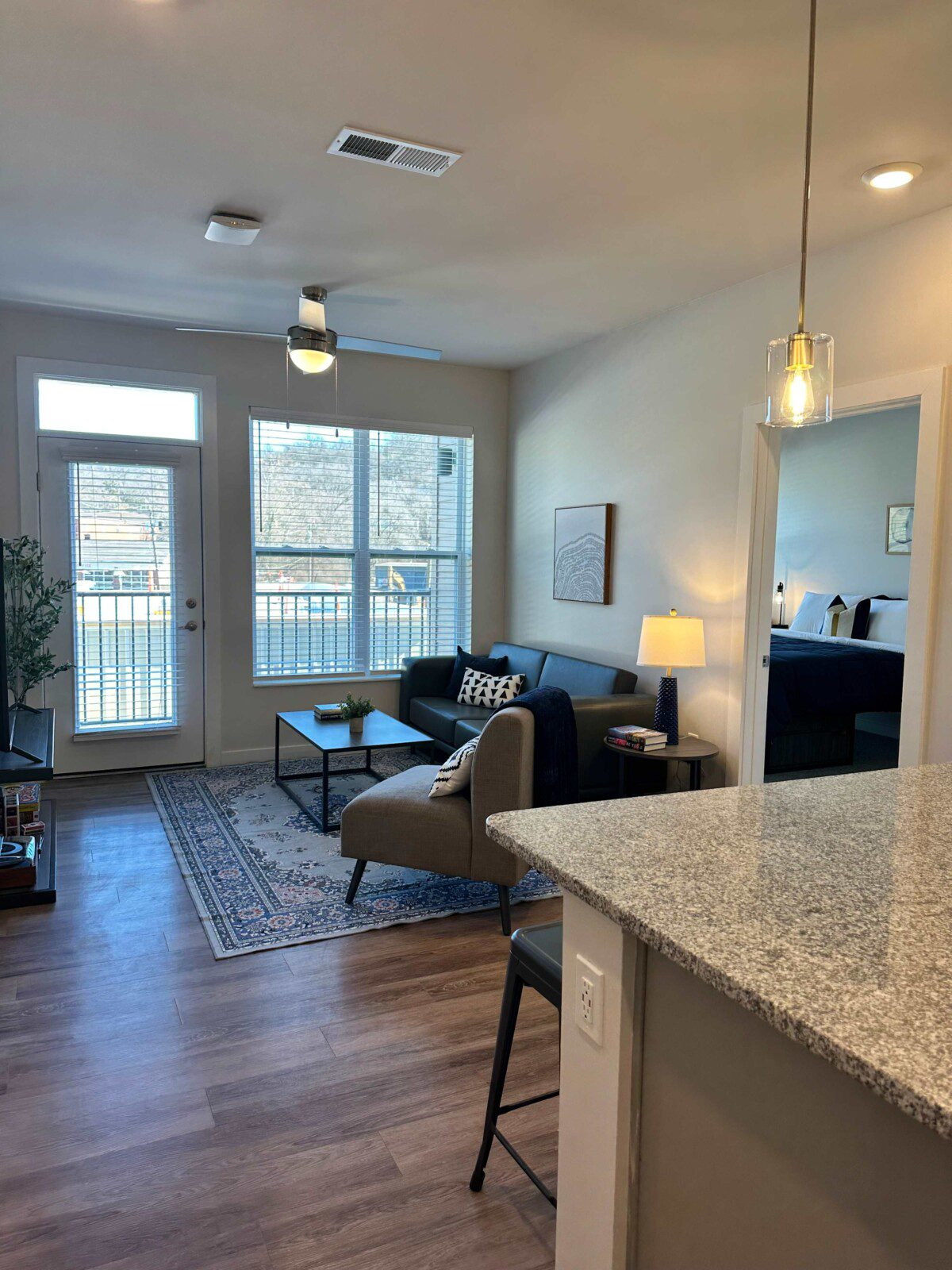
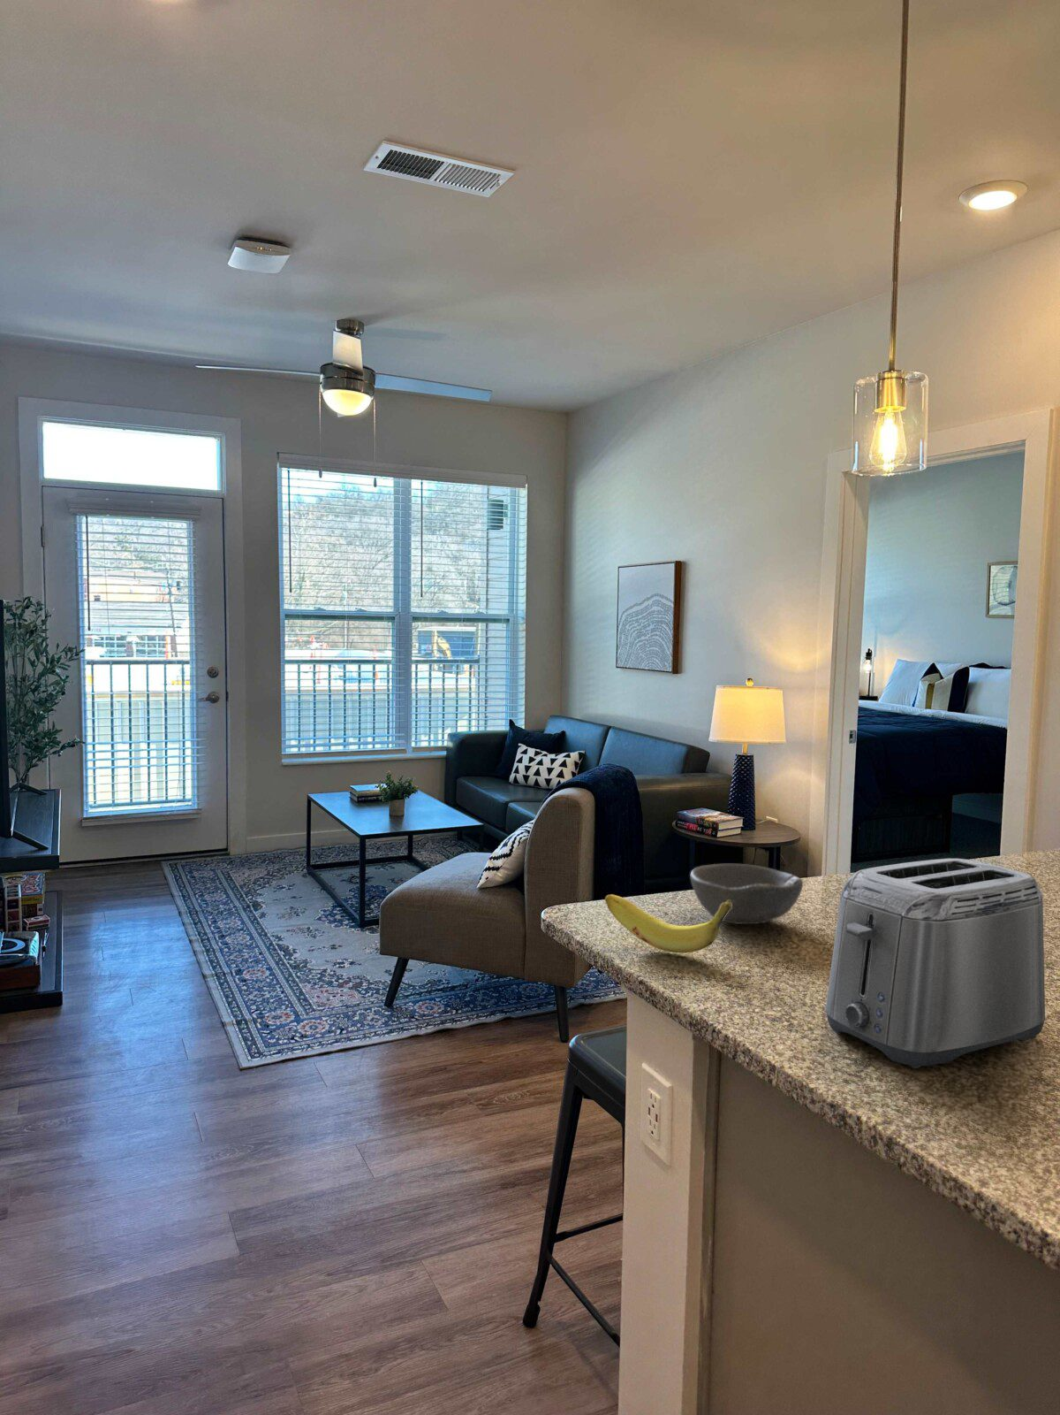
+ bowl (745, 895)
+ banana (665, 923)
+ toaster (945, 953)
